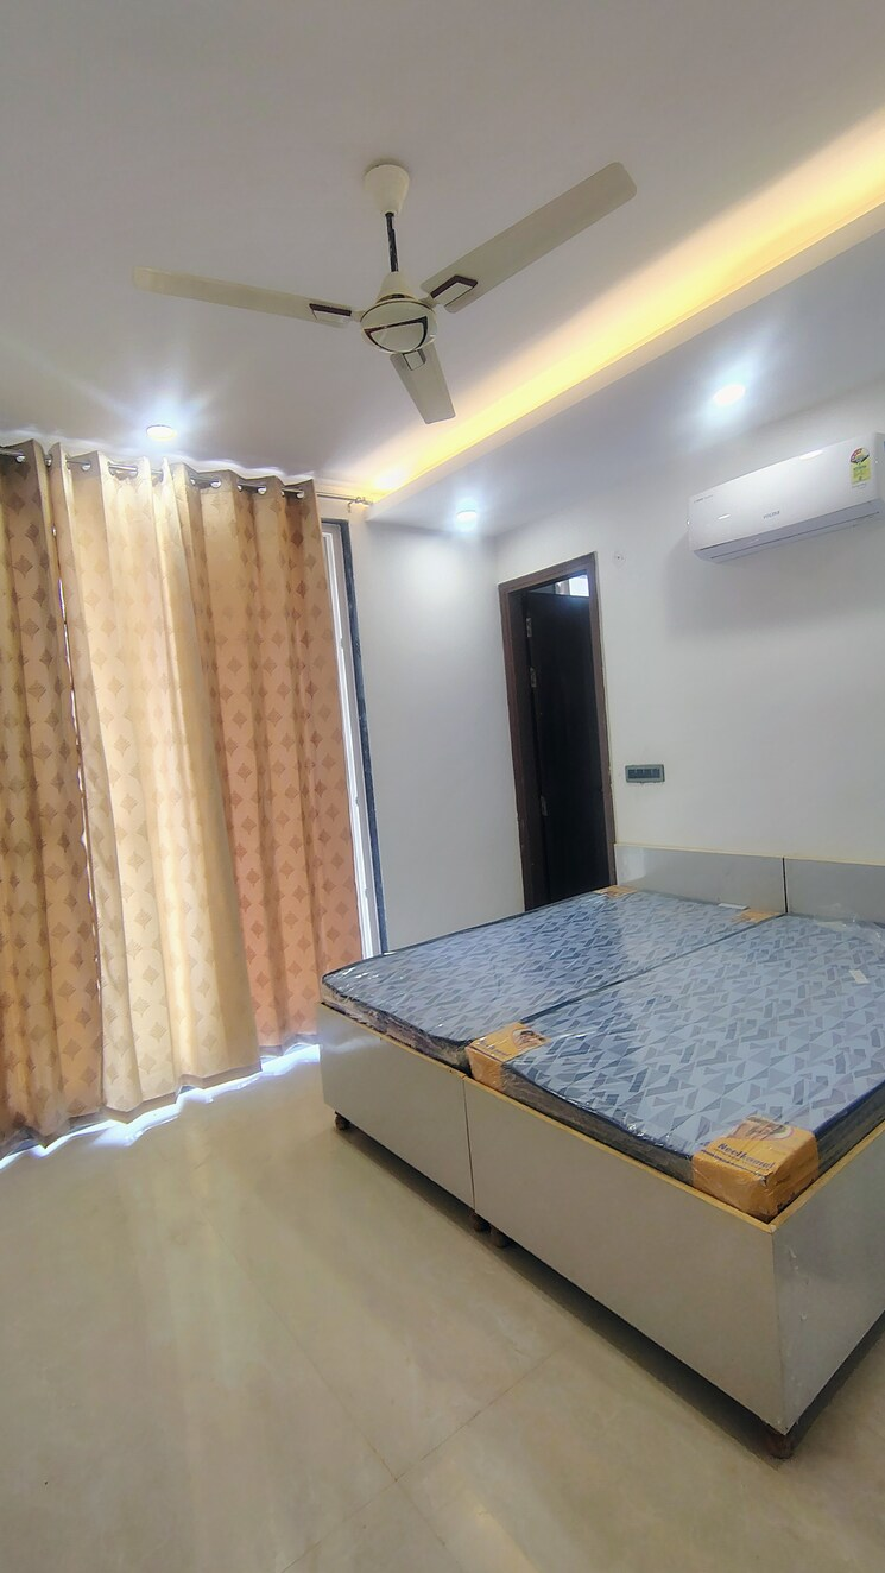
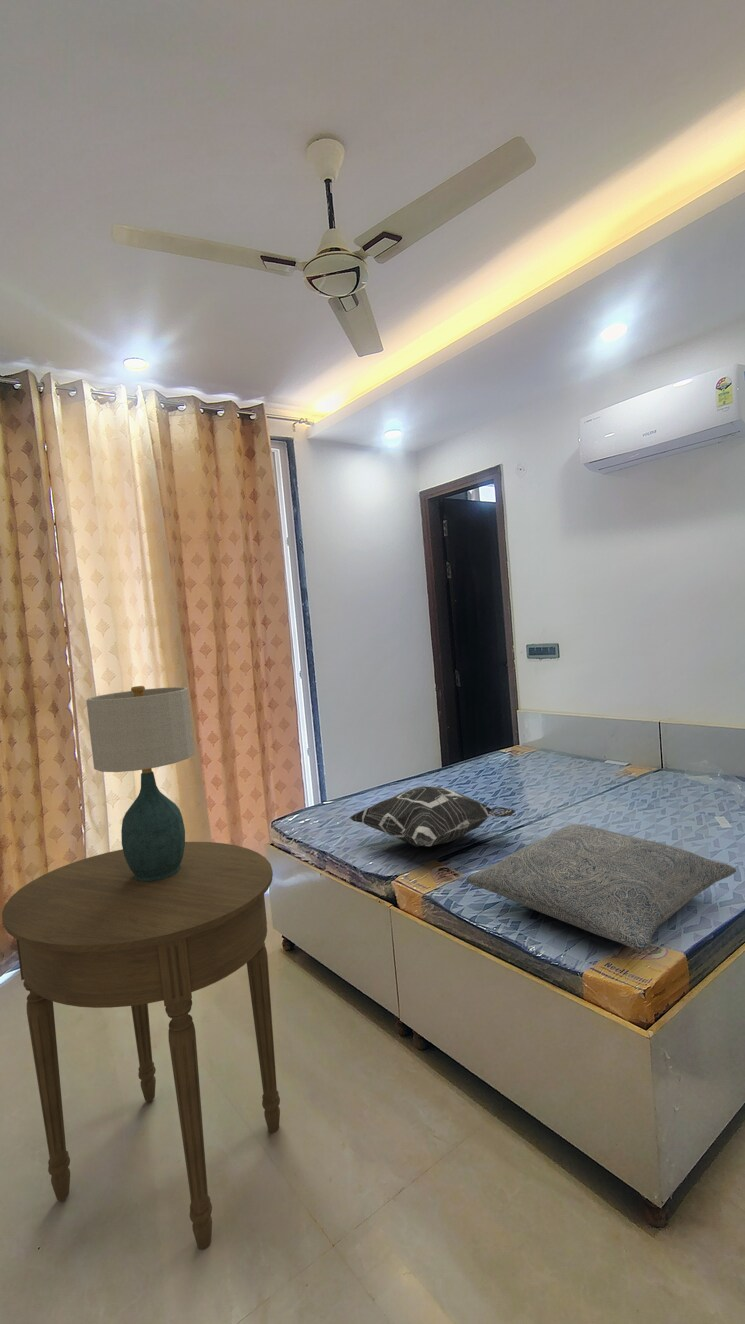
+ side table (149, 1025)
+ decorative pillow (431, 814)
+ pillow (597, 875)
+ table lamp (147, 779)
